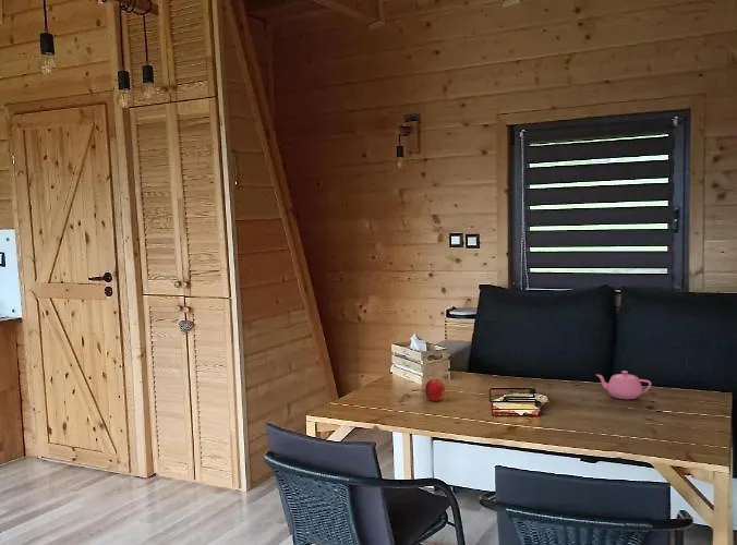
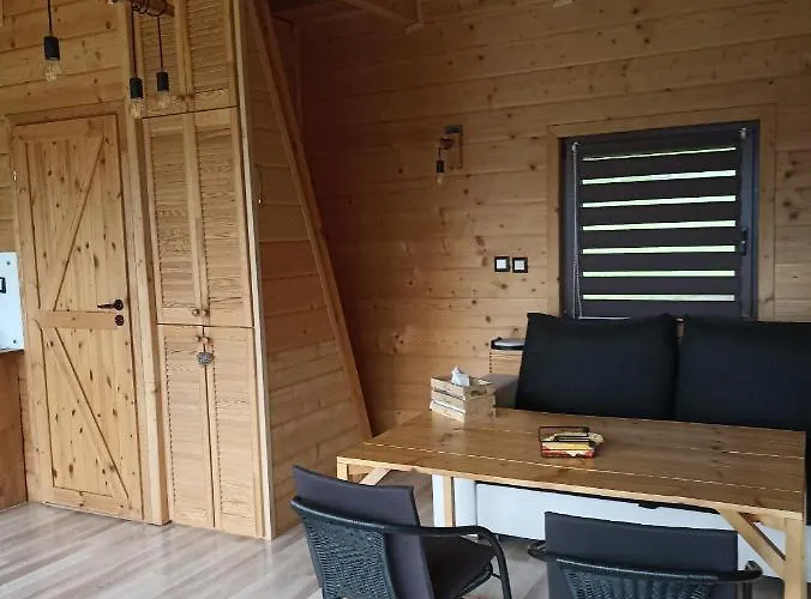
- teapot (623, 384)
- fruit (435, 389)
